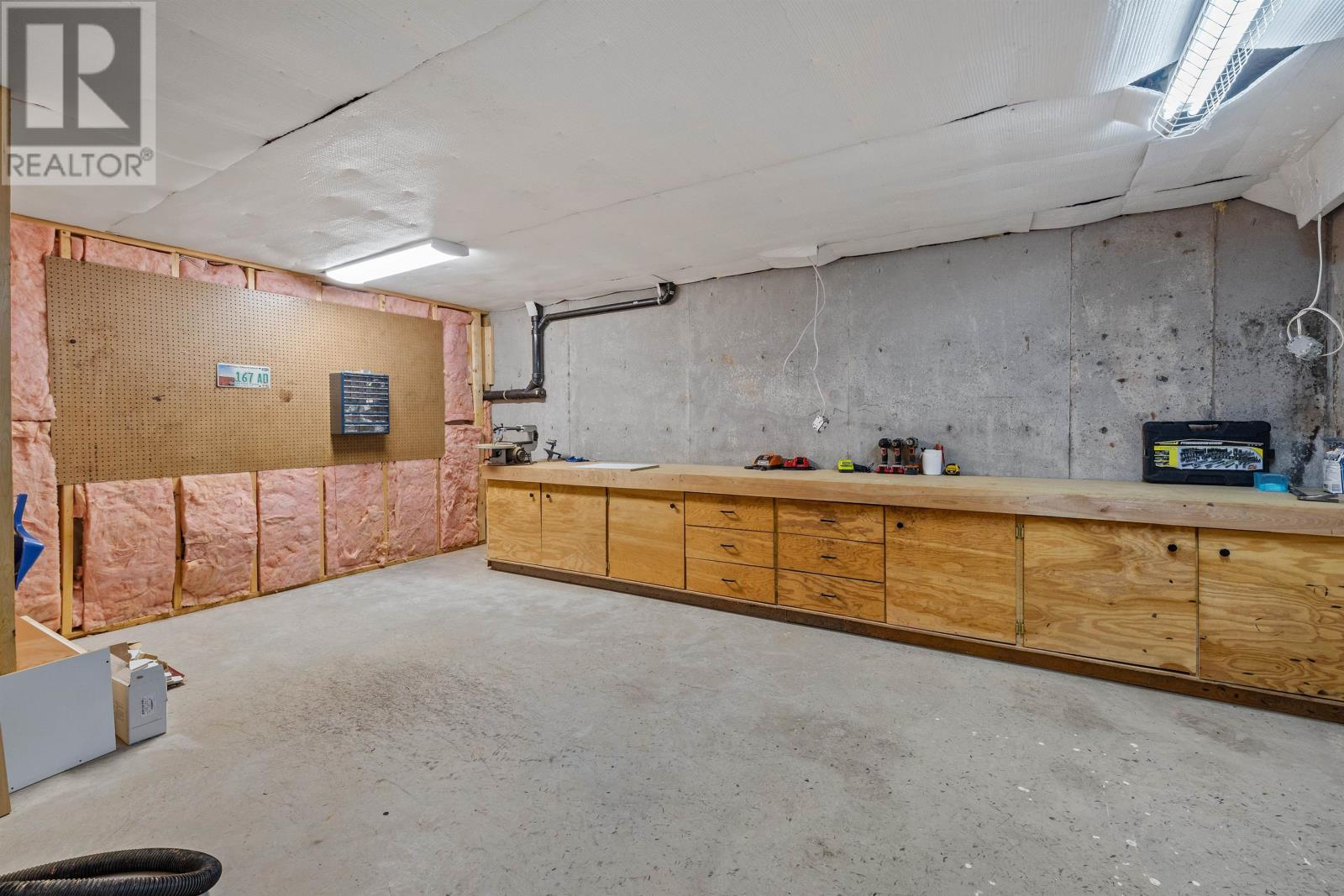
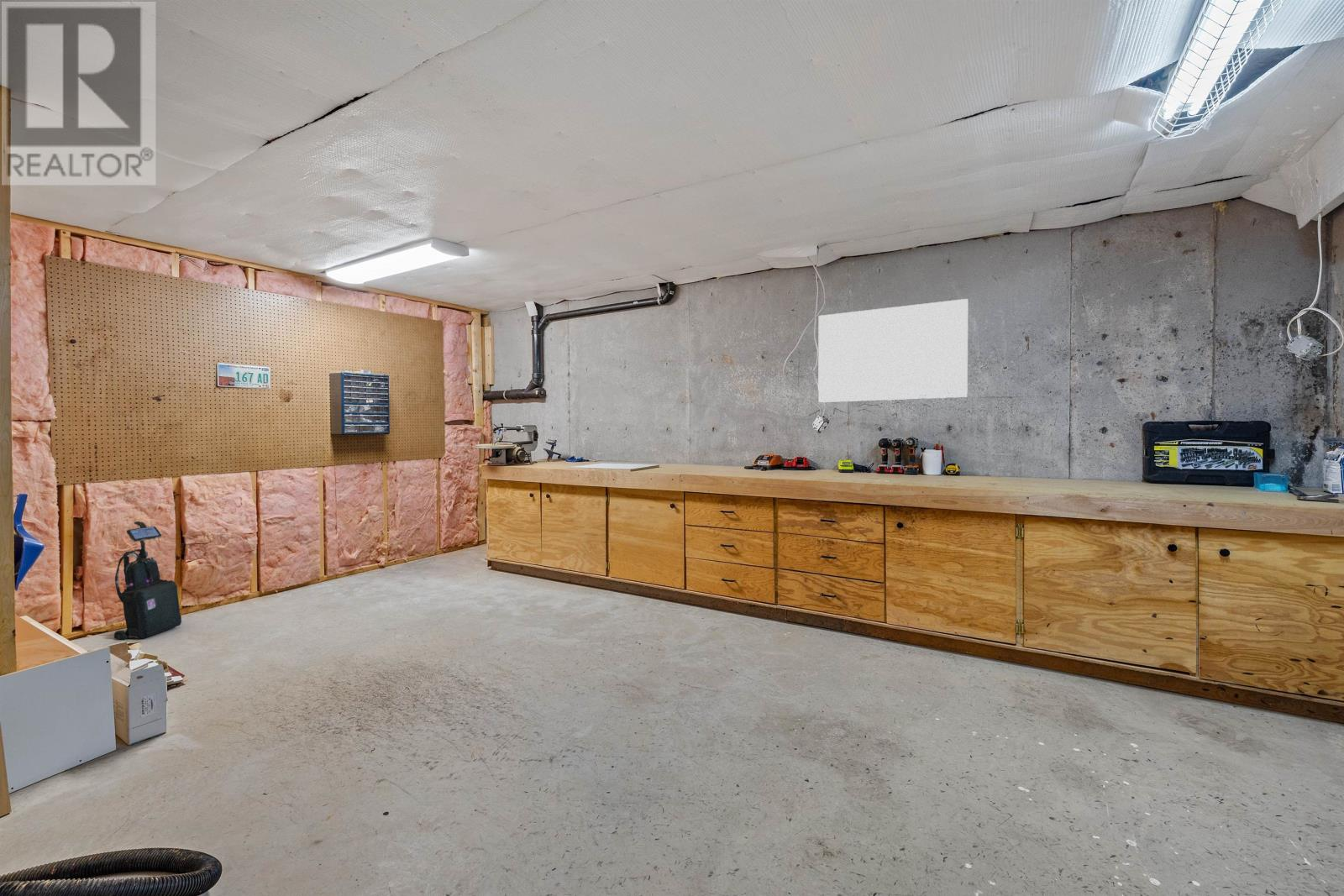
+ vacuum cleaner (145, 578)
+ wall art (889, 354)
